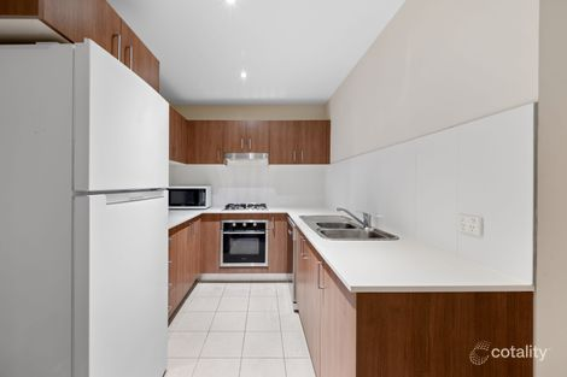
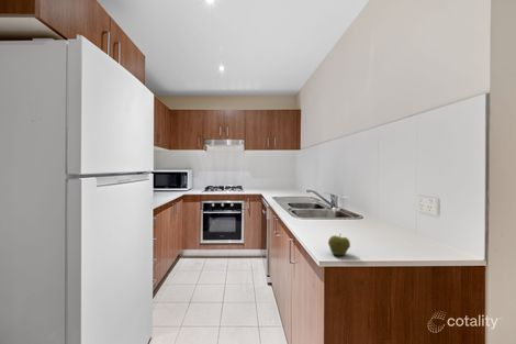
+ apple (338, 244)
